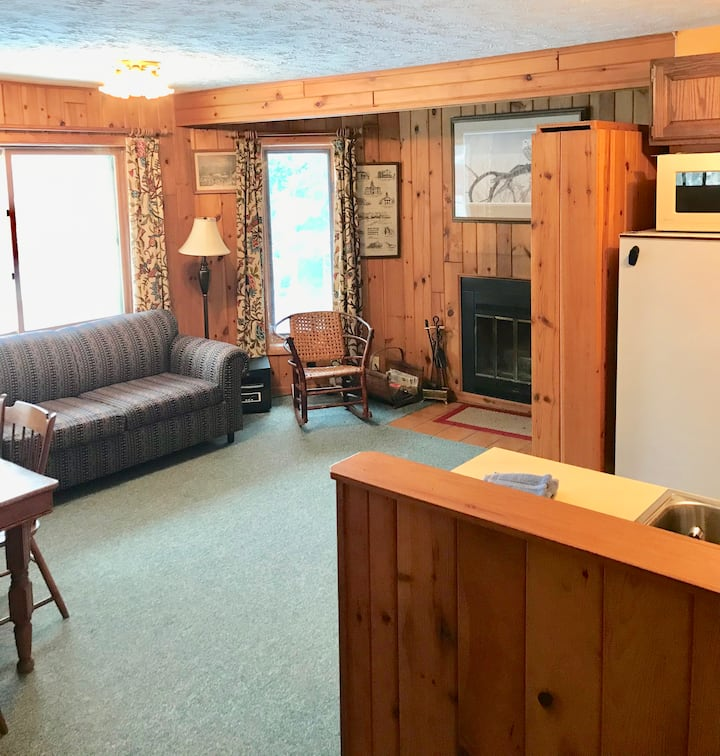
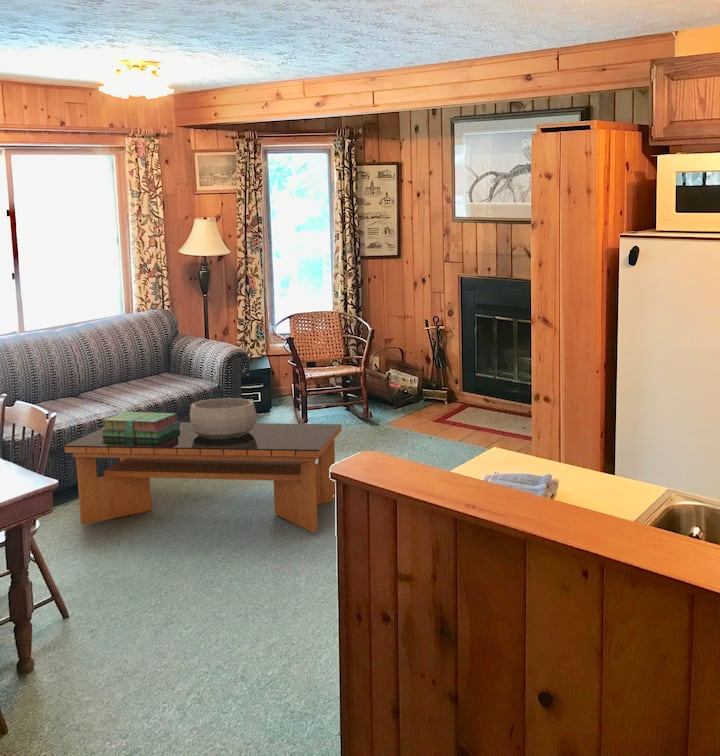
+ decorative bowl (223, 418)
+ stack of books (140, 424)
+ coffee table (210, 473)
